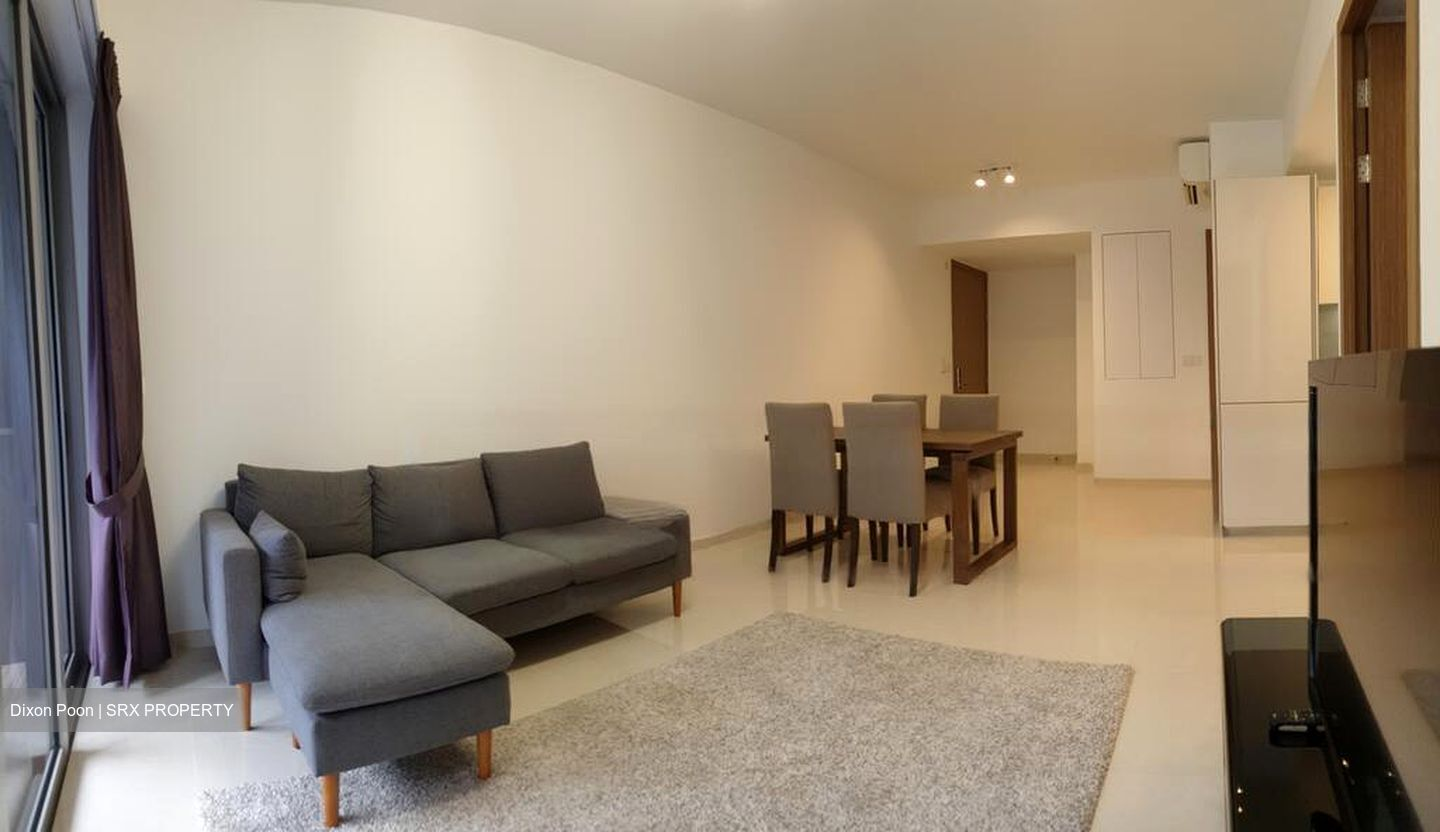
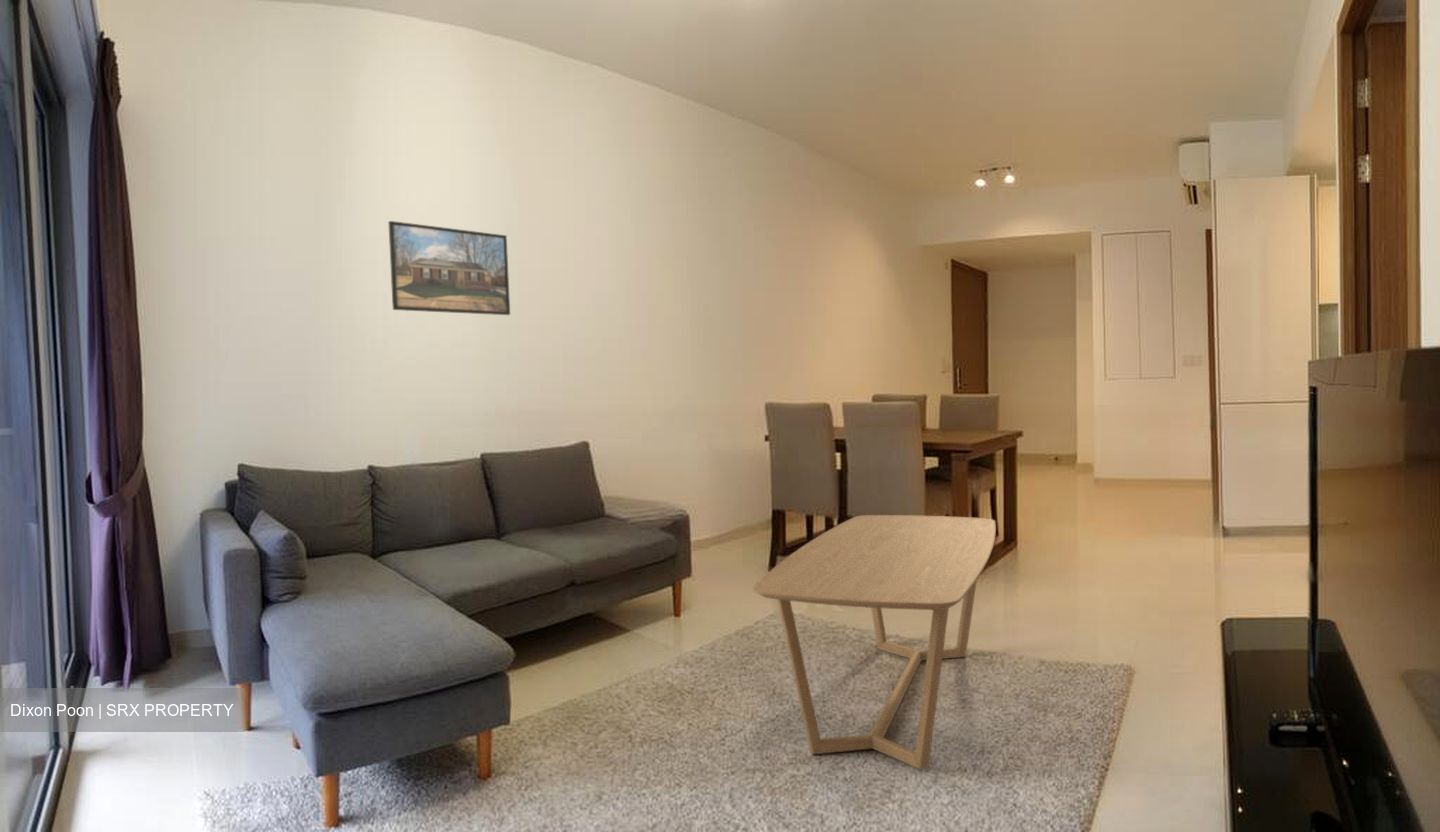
+ coffee table (883, 622)
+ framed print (452, 270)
